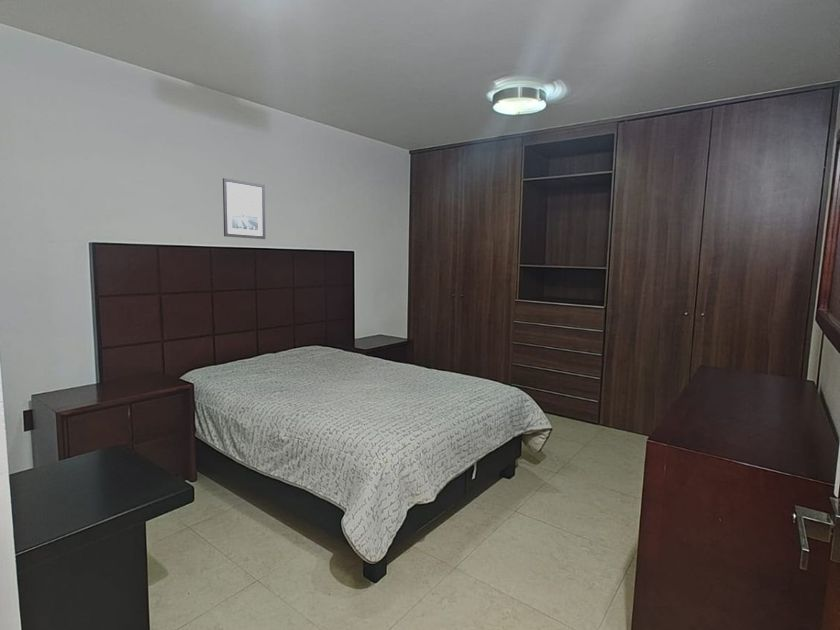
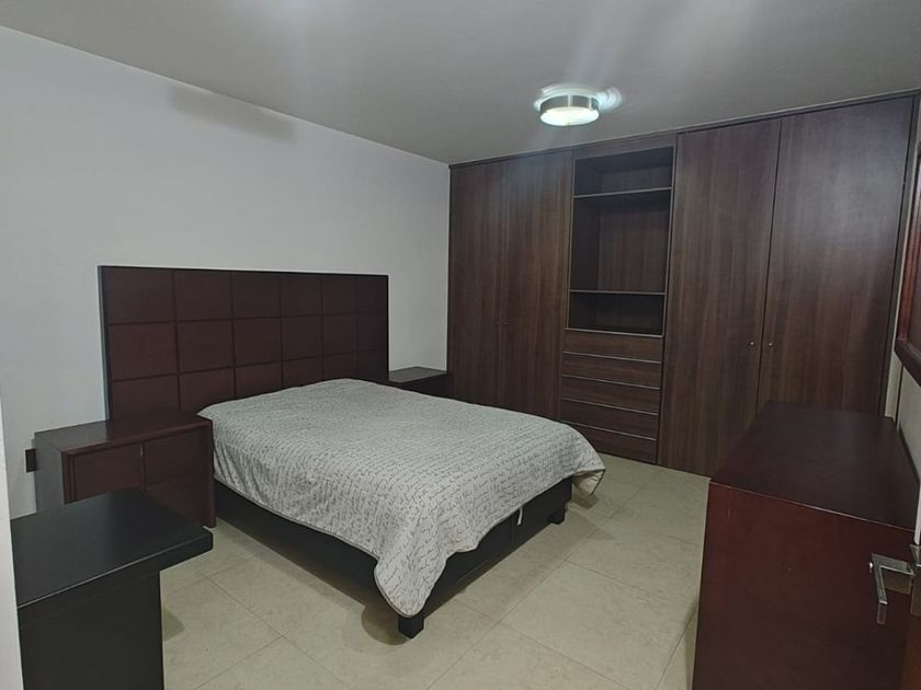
- wall art (244, 209)
